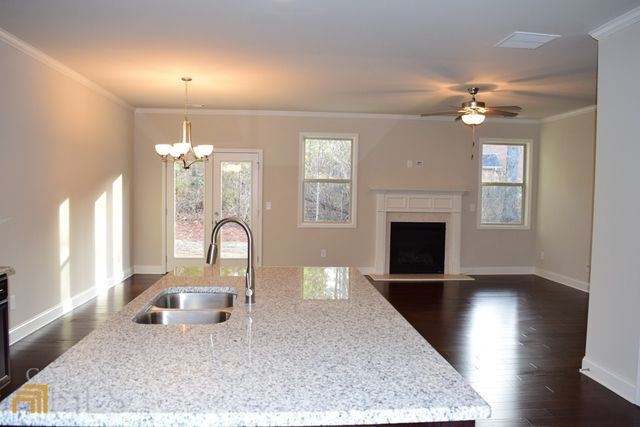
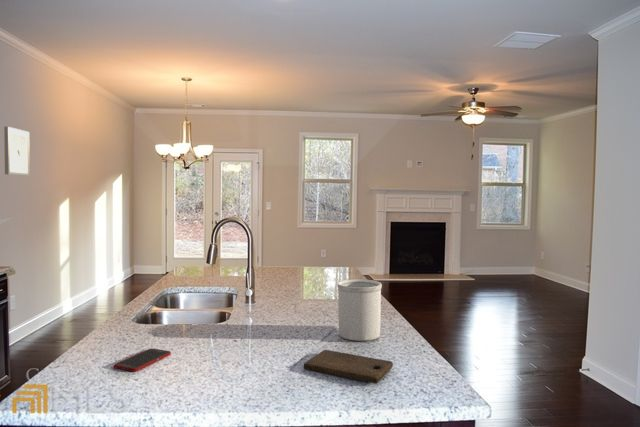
+ cutting board (348, 365)
+ cell phone (143, 359)
+ wall art (17, 152)
+ utensil holder (359, 308)
